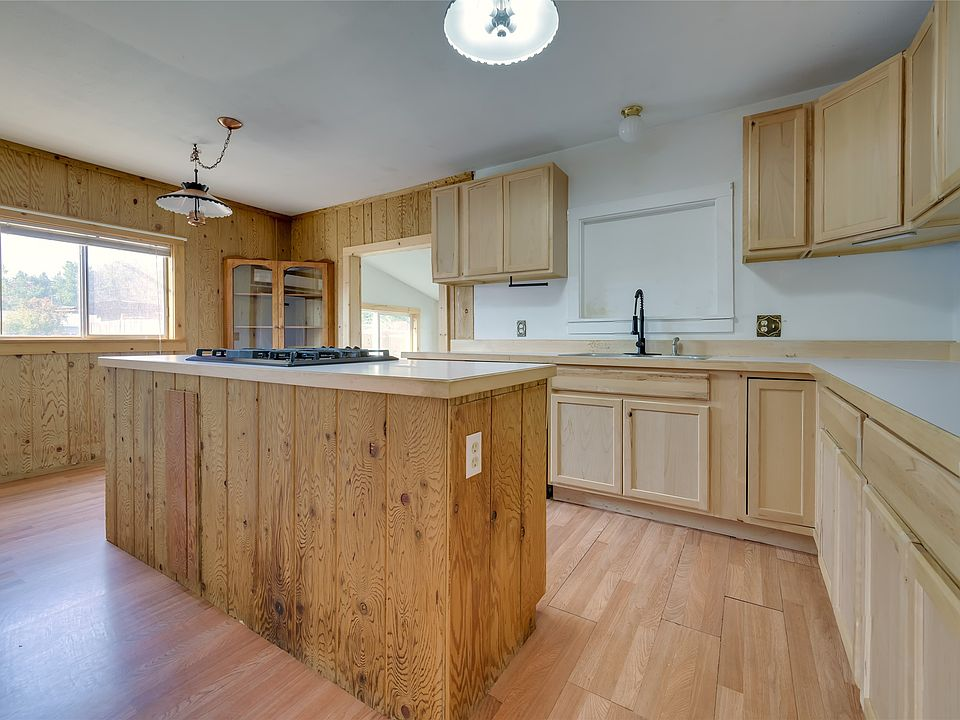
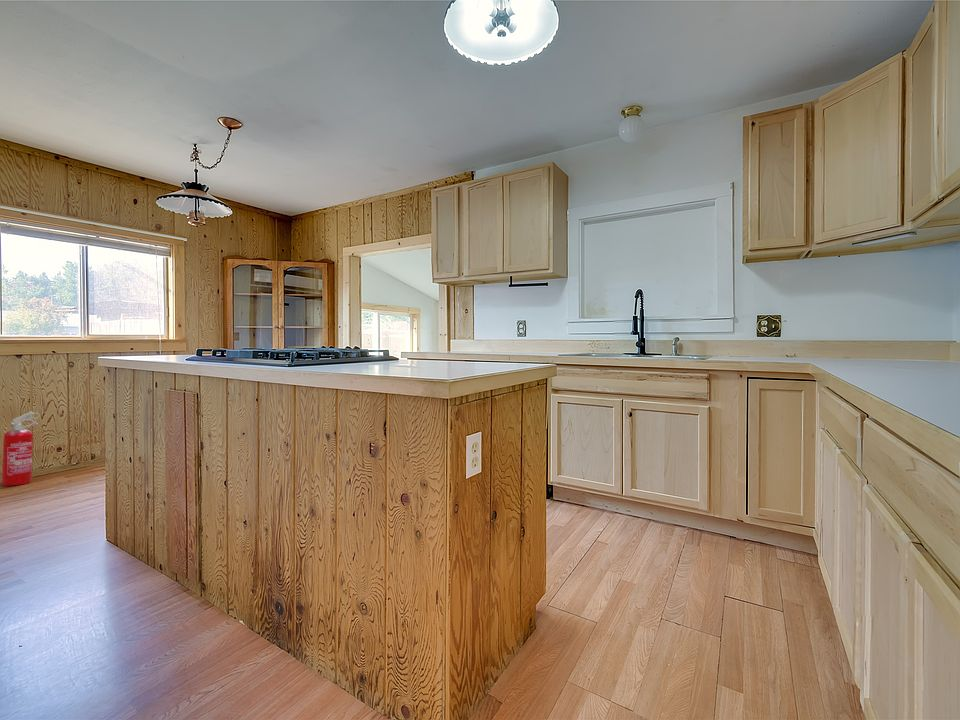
+ fire extinguisher (21, 447)
